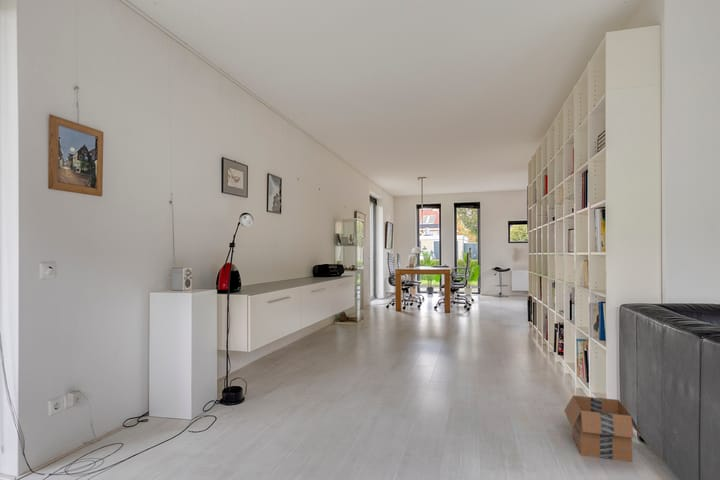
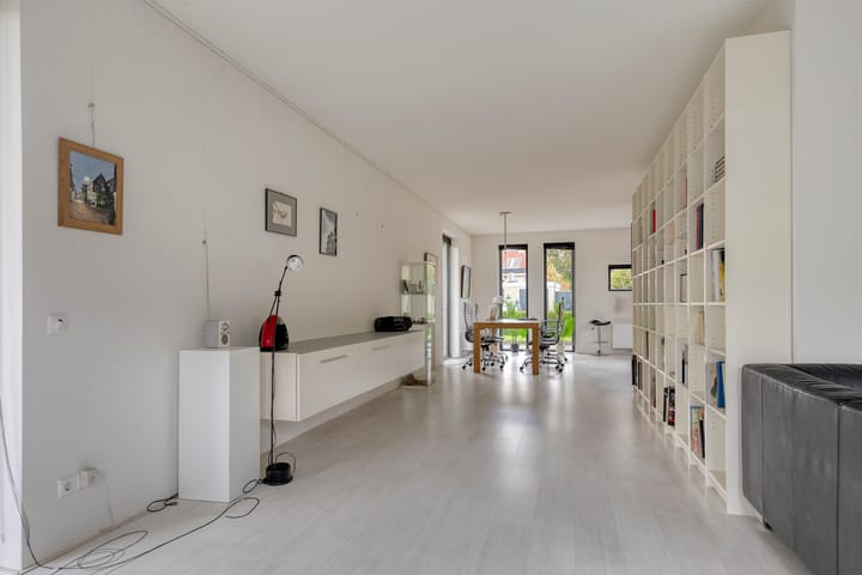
- cardboard box (600, 426)
